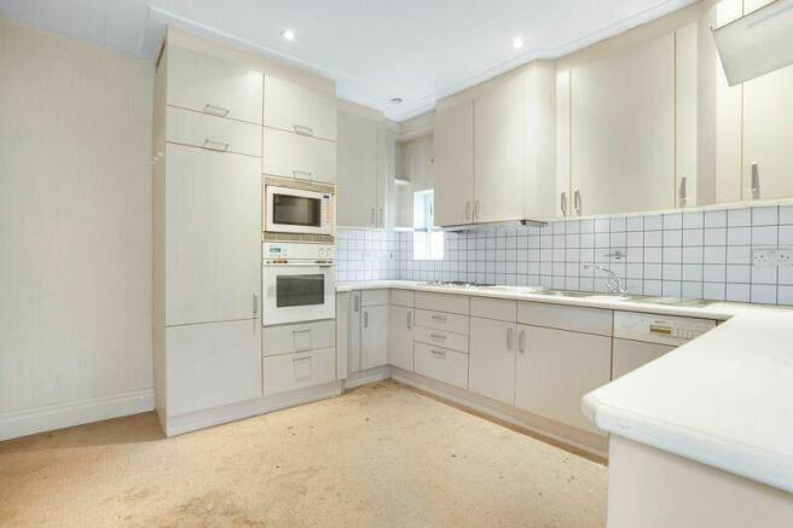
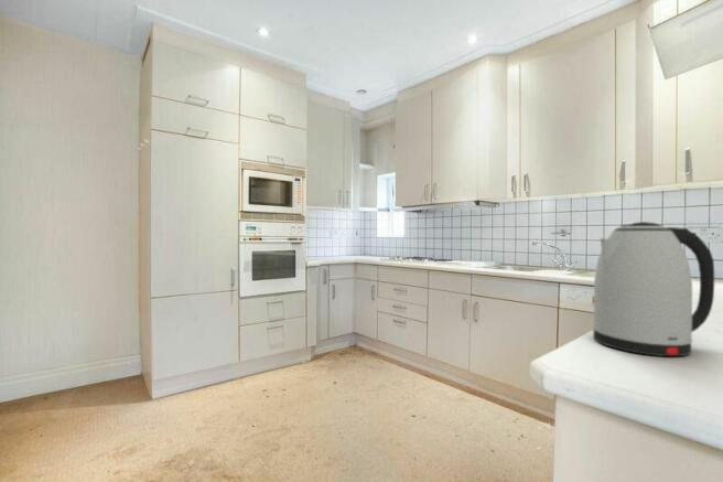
+ kettle (655, 282)
